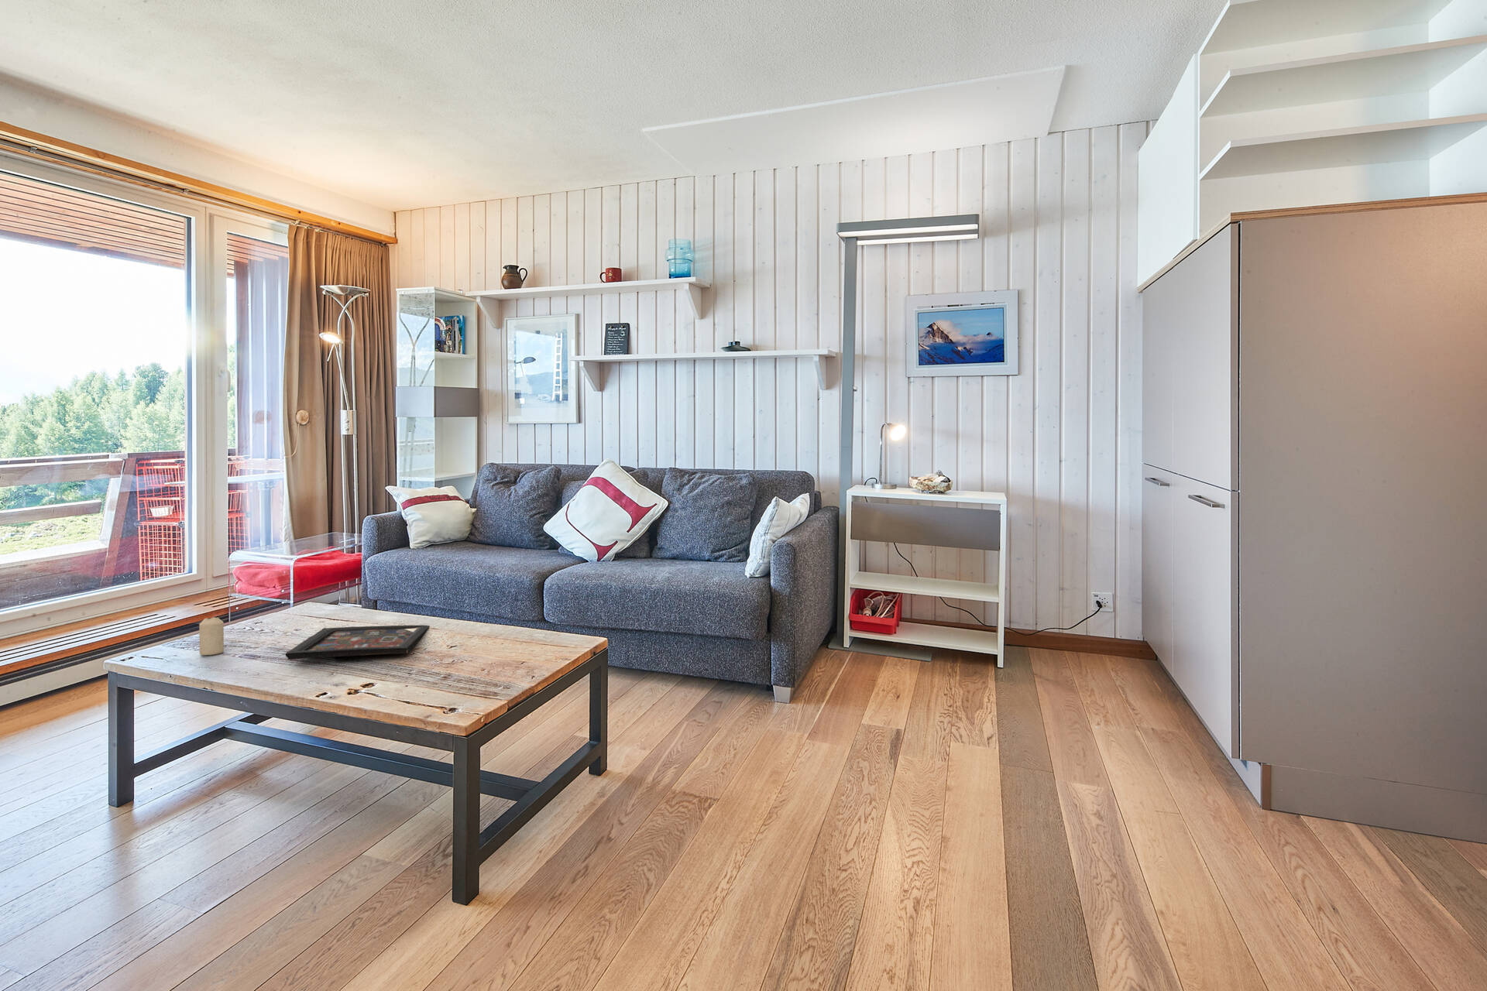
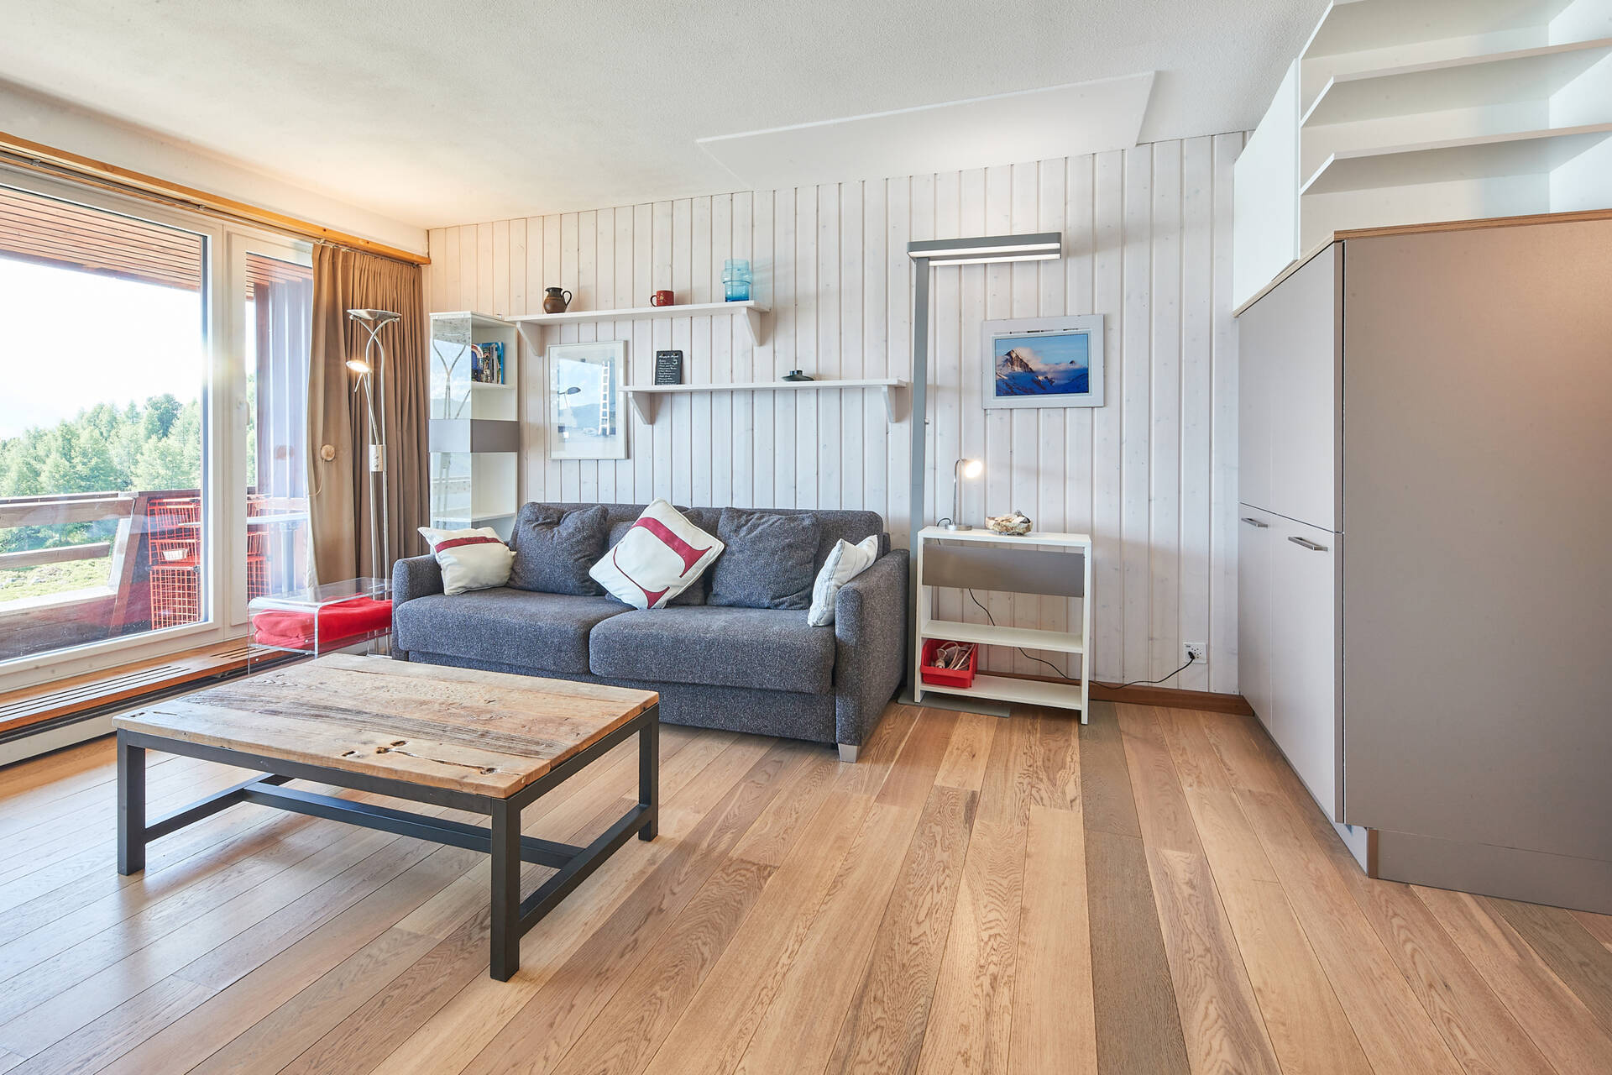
- candle (211, 635)
- decorative tray (365, 639)
